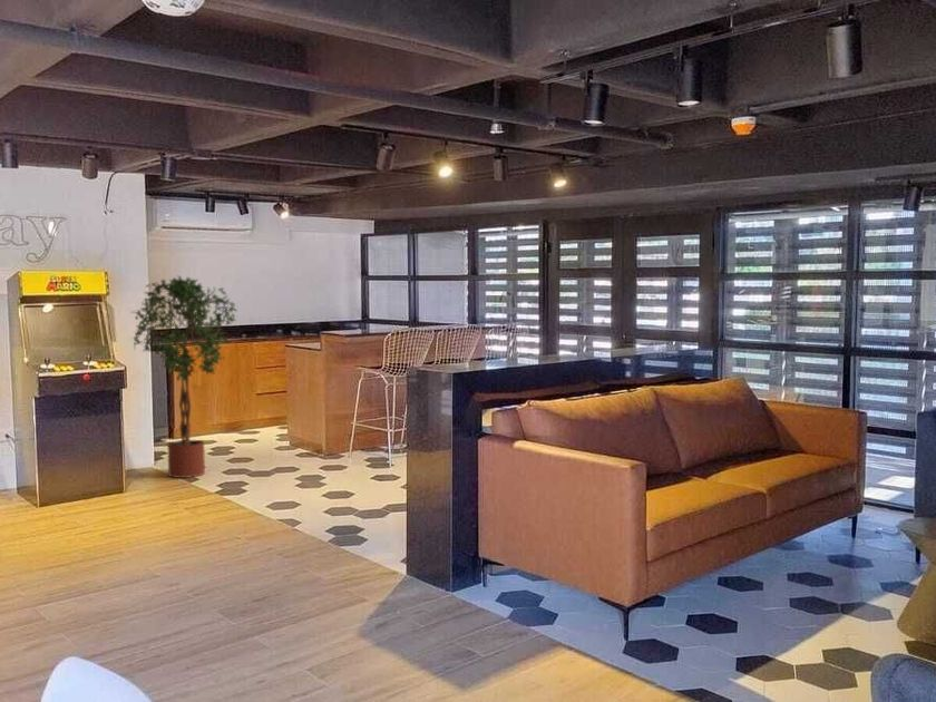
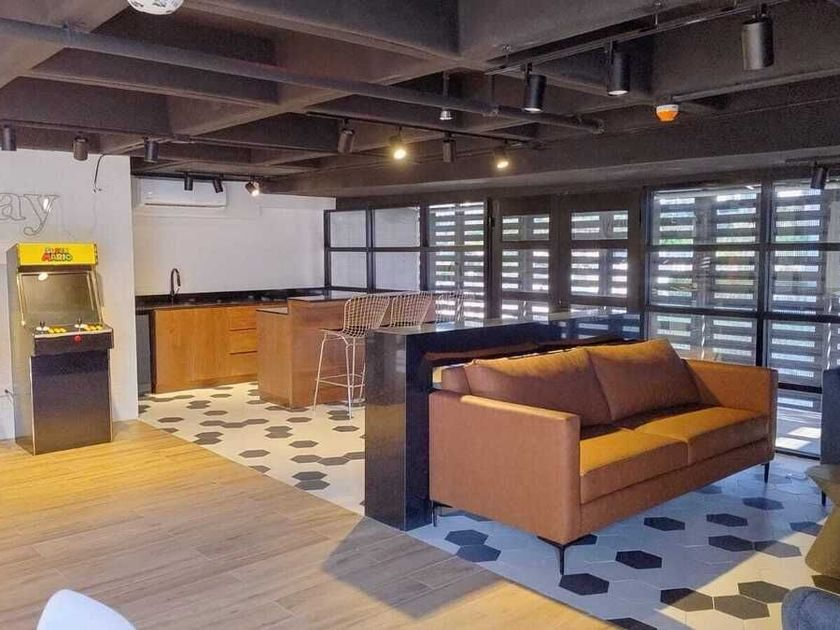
- potted tree (185, 376)
